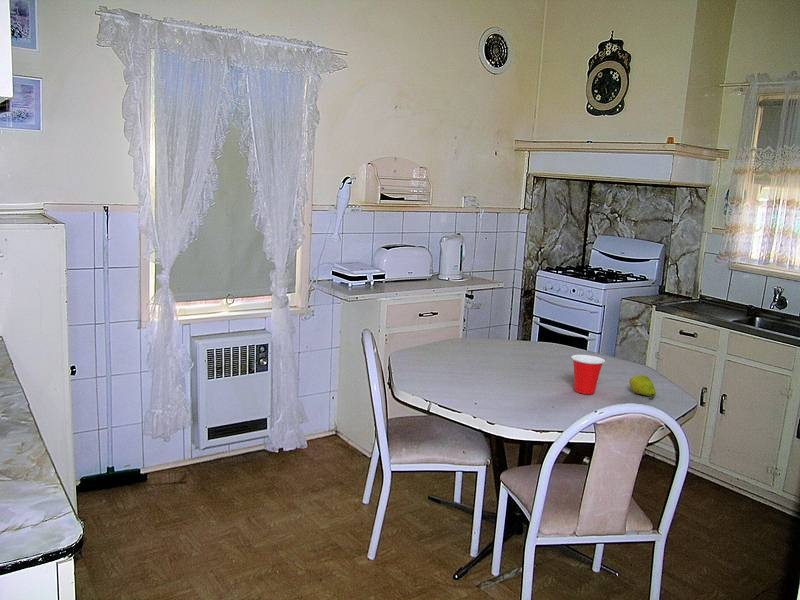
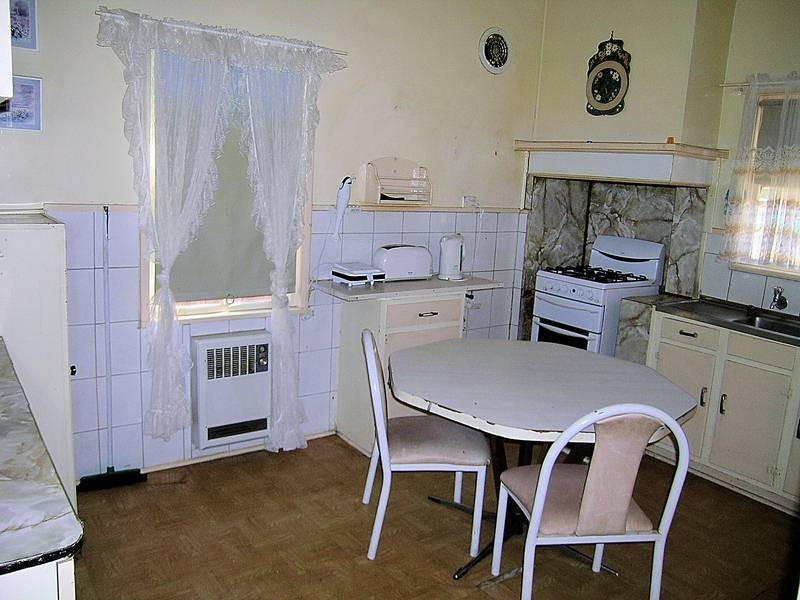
- cup (586, 374)
- fruit (644, 385)
